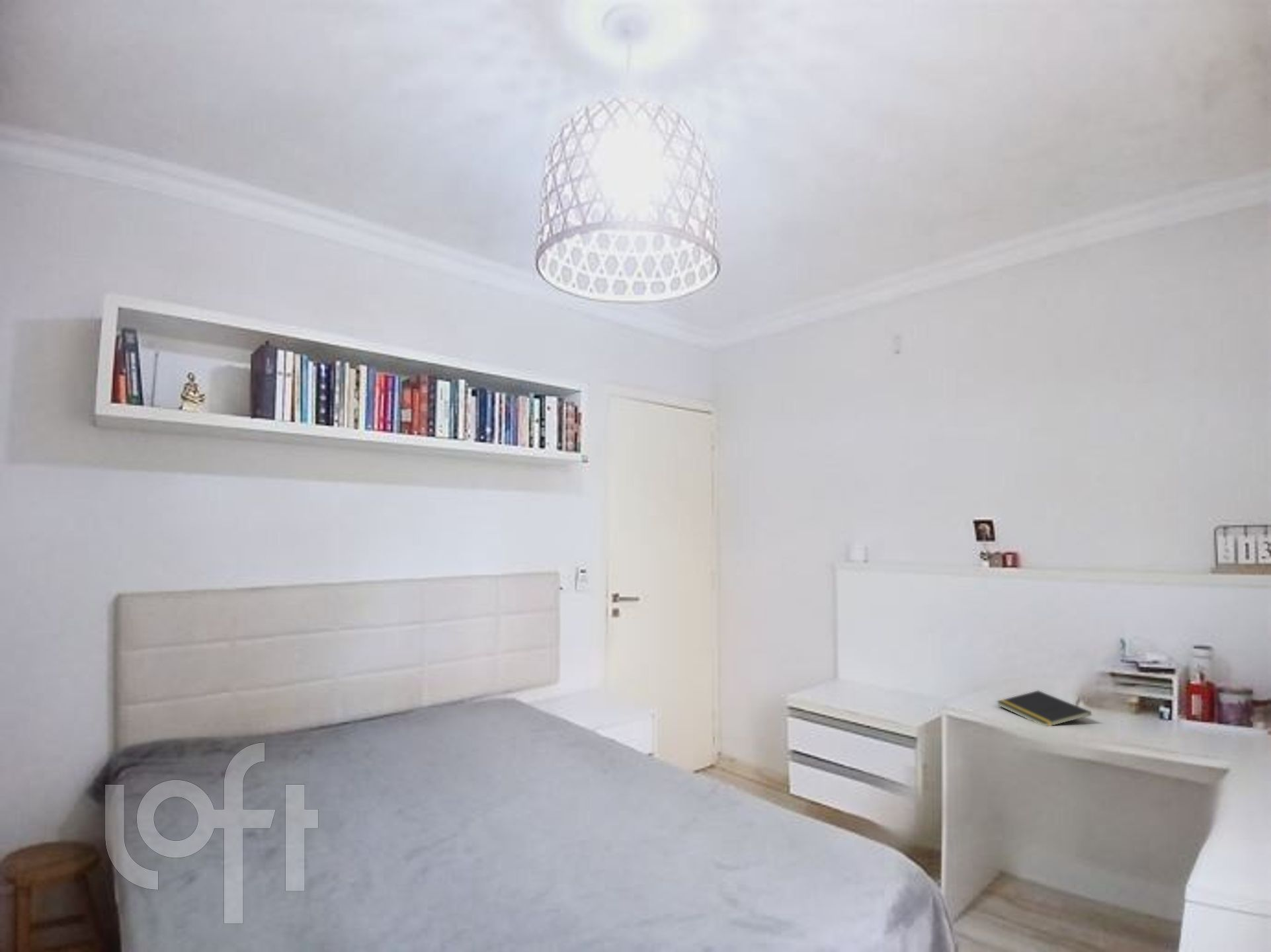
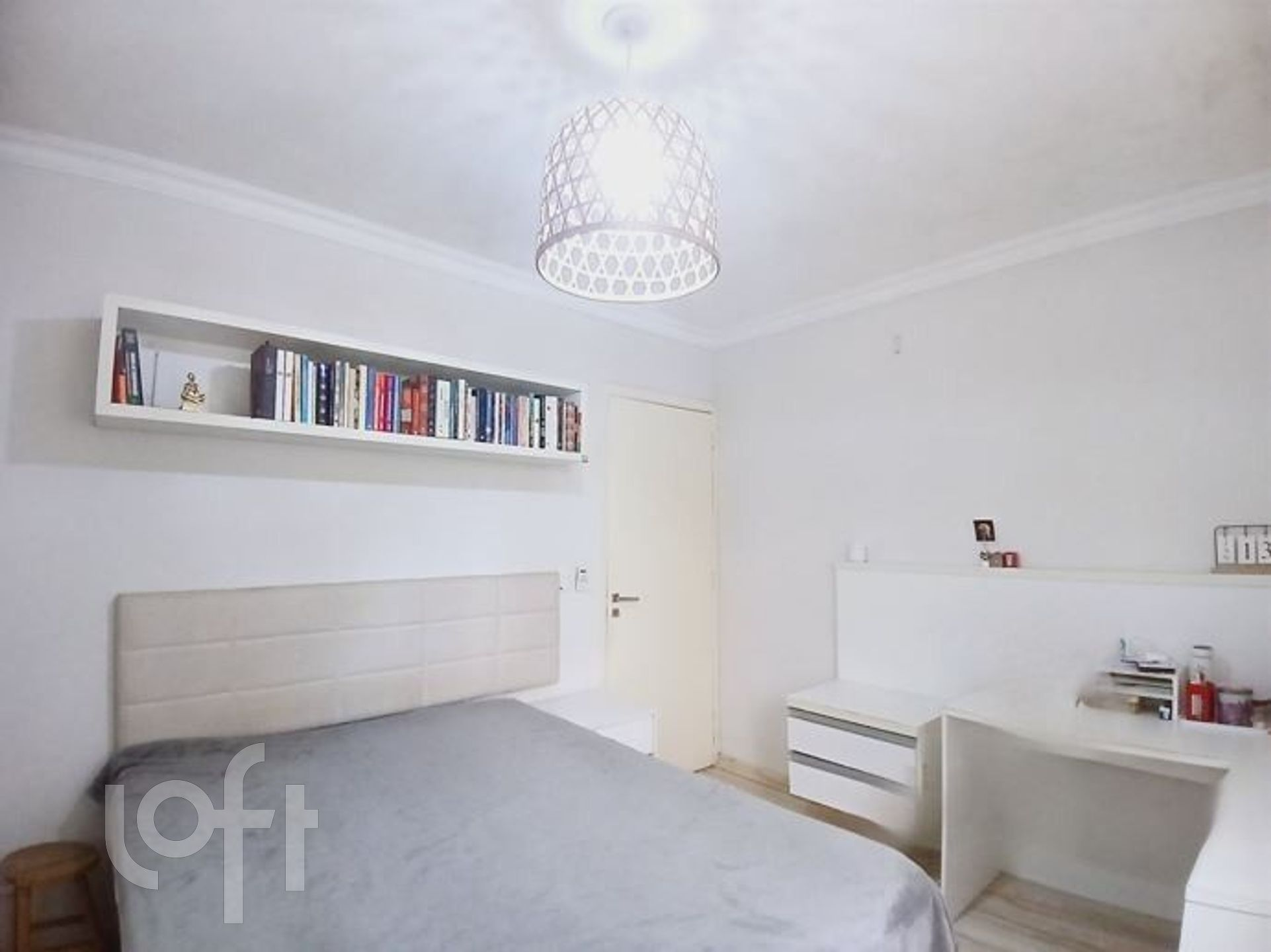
- notepad (1042, 707)
